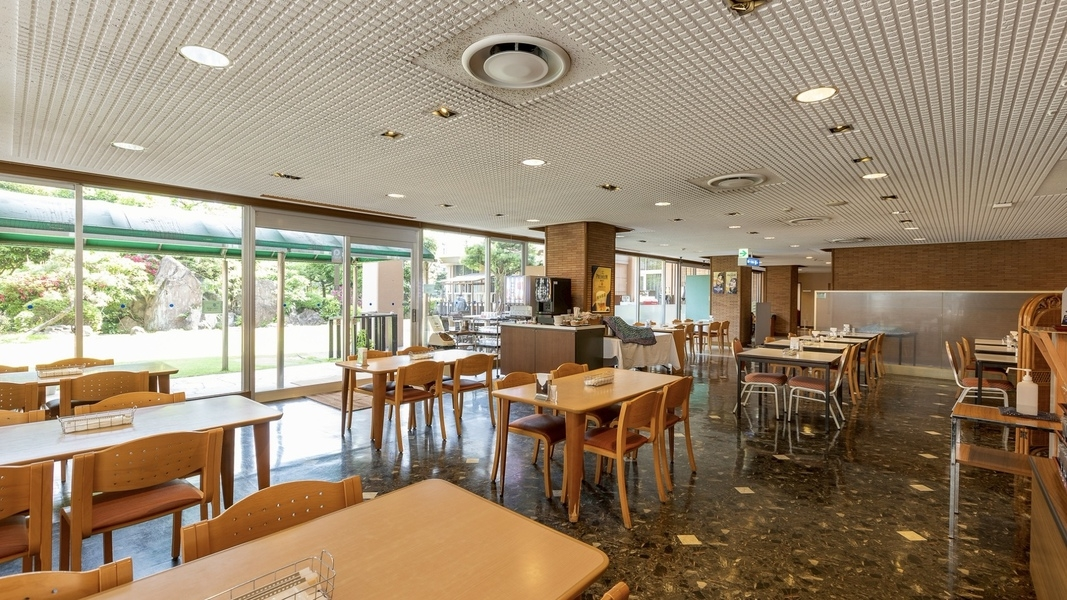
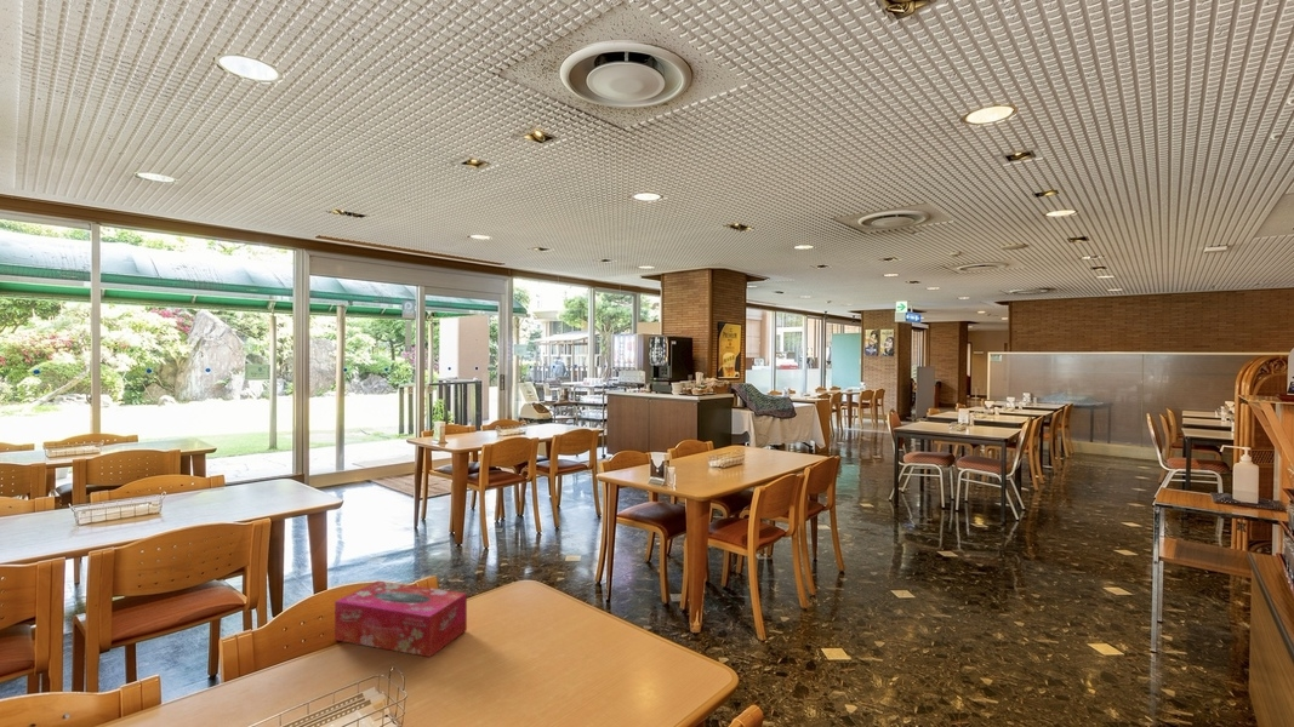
+ tissue box (401, 616)
